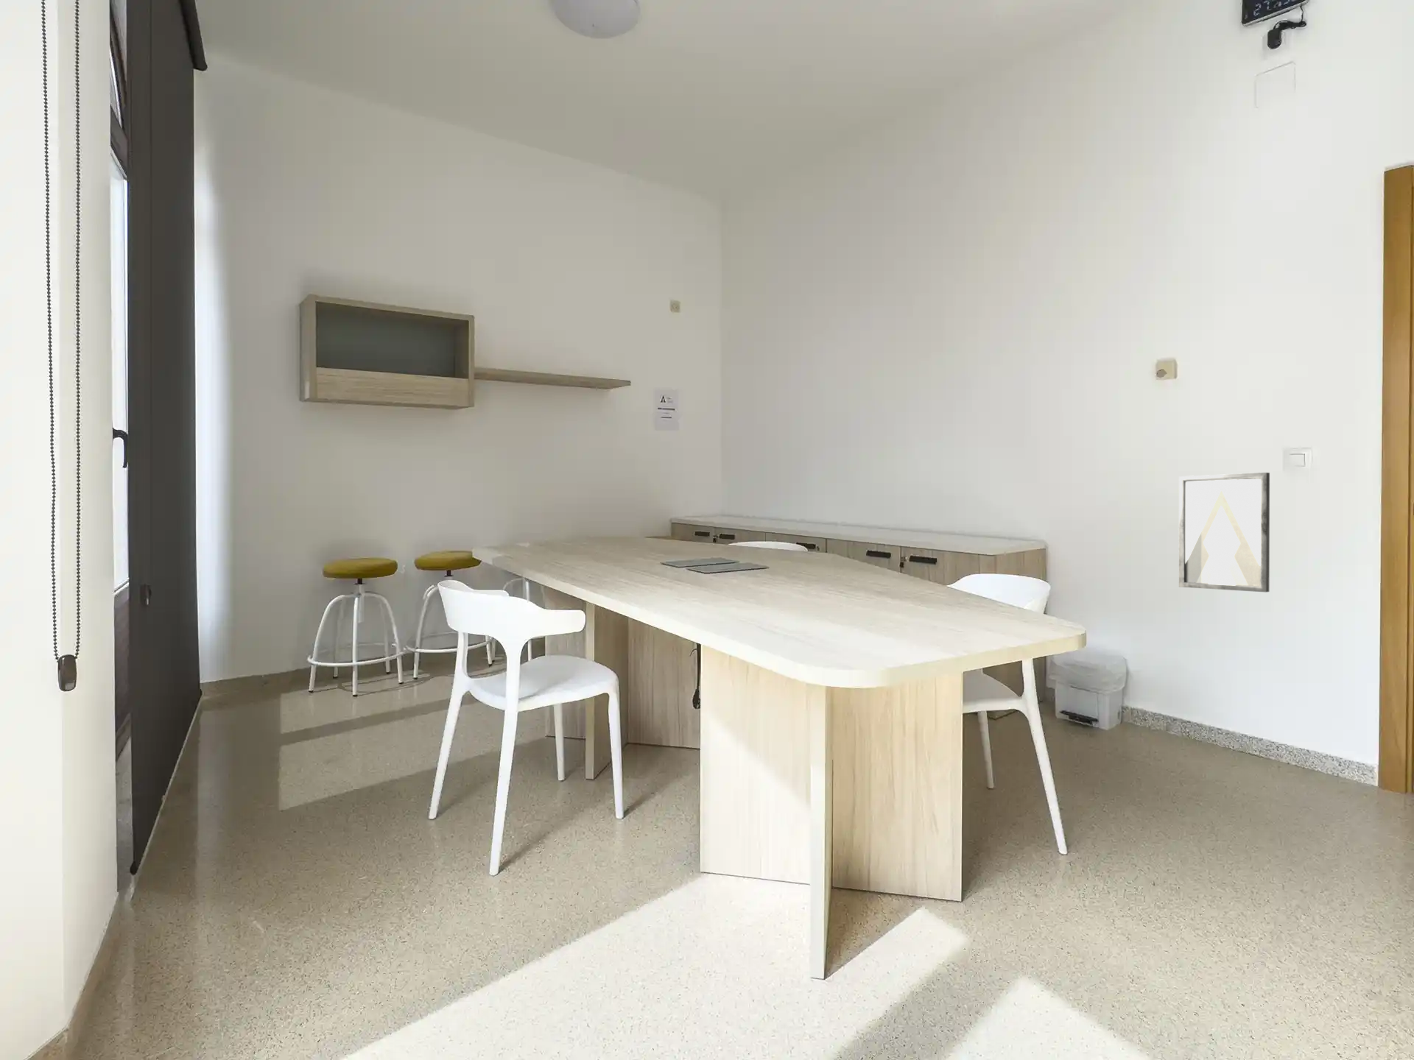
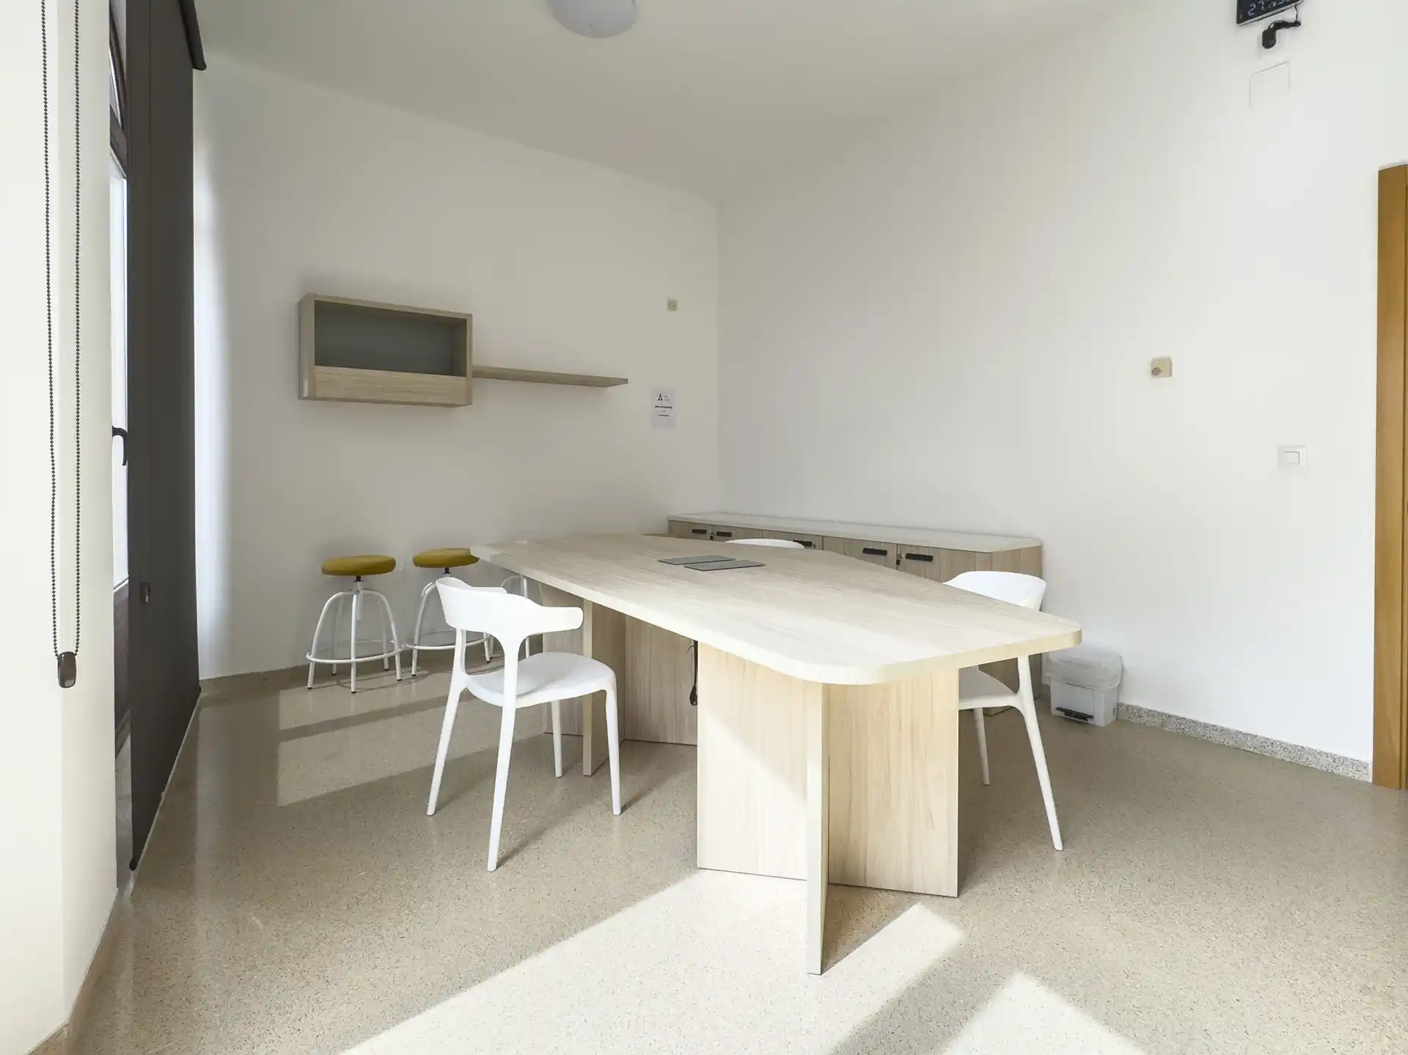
- wall art (1221, 531)
